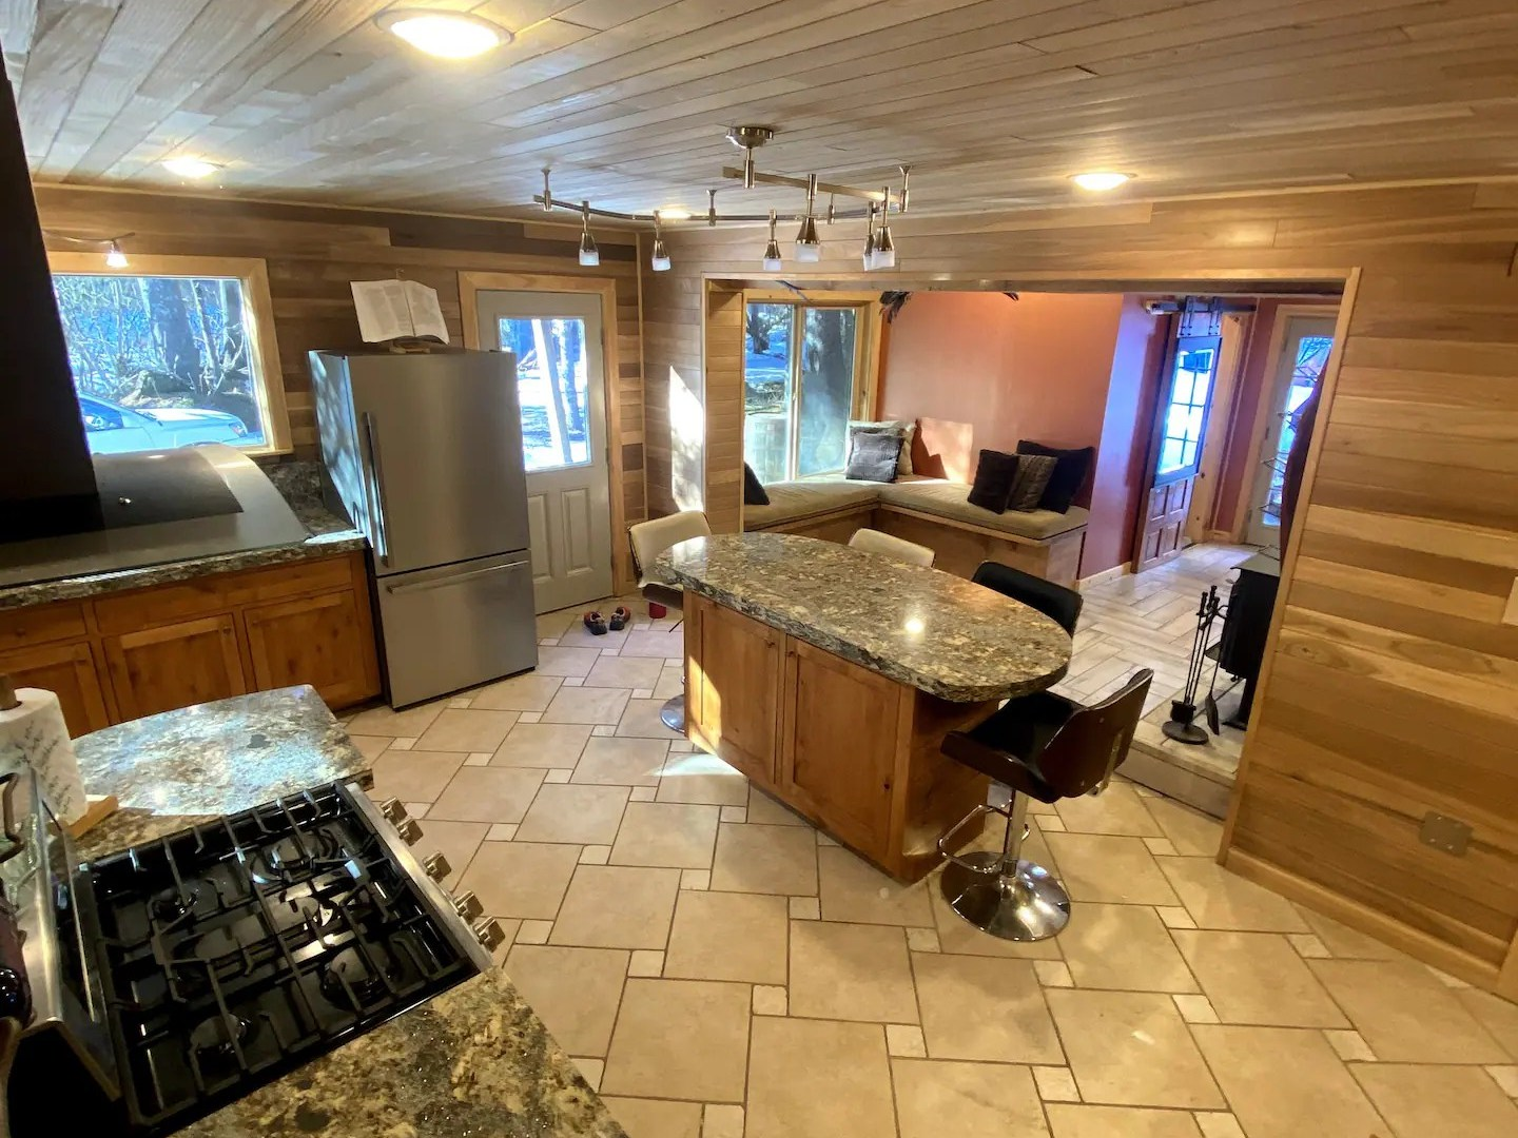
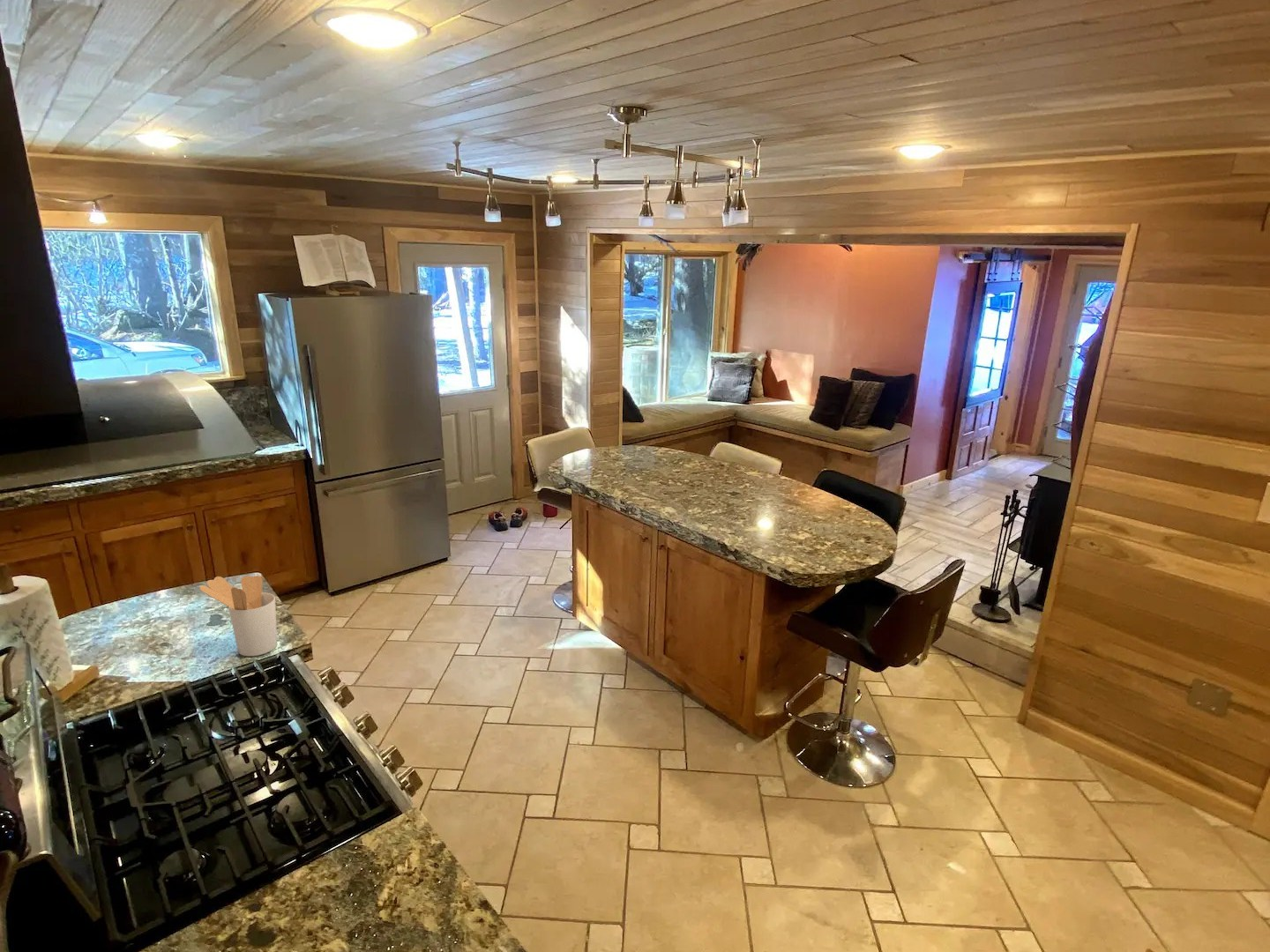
+ utensil holder (242, 613)
